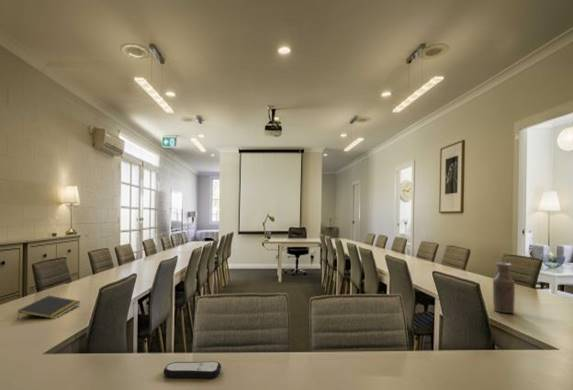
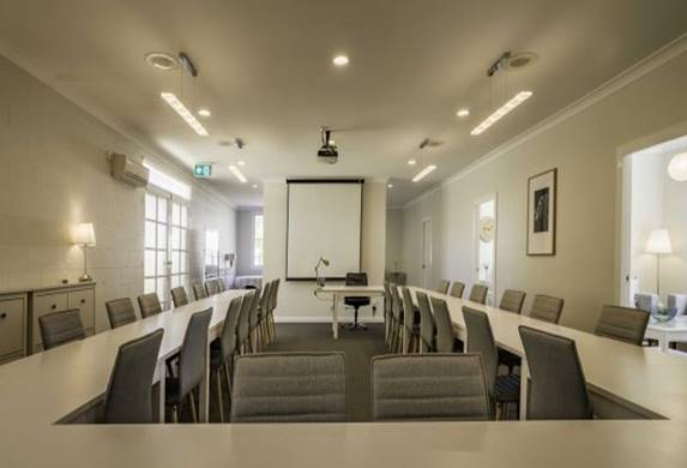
- remote control (192, 369)
- notepad (51, 306)
- bottle (503, 287)
